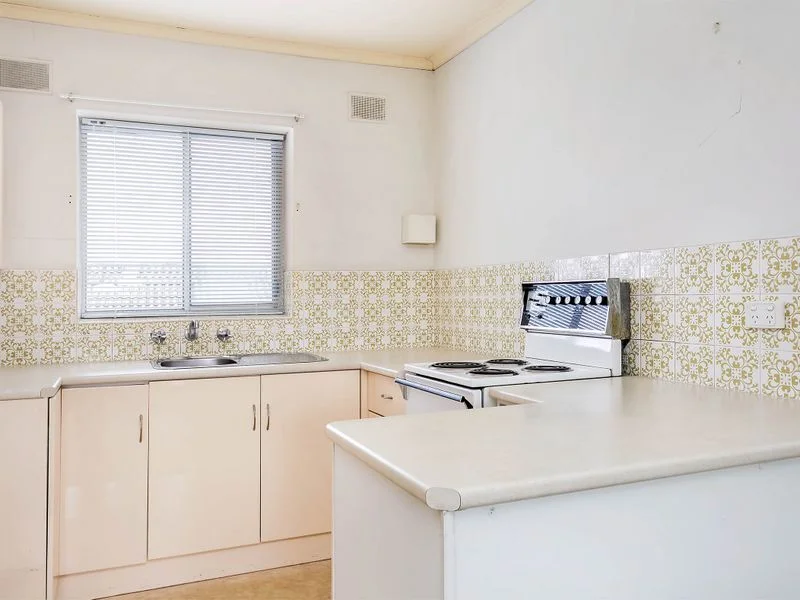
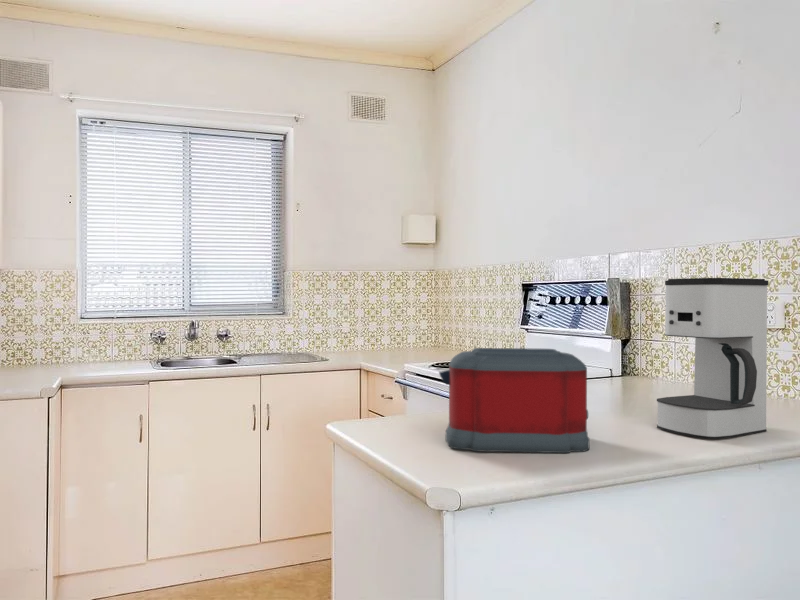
+ toaster (512, 395)
+ coffee maker (713, 354)
